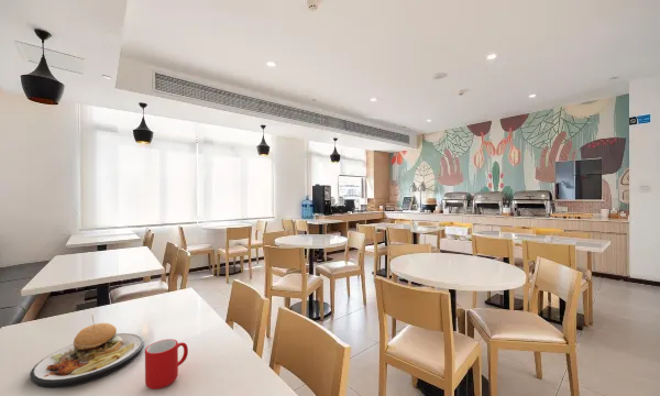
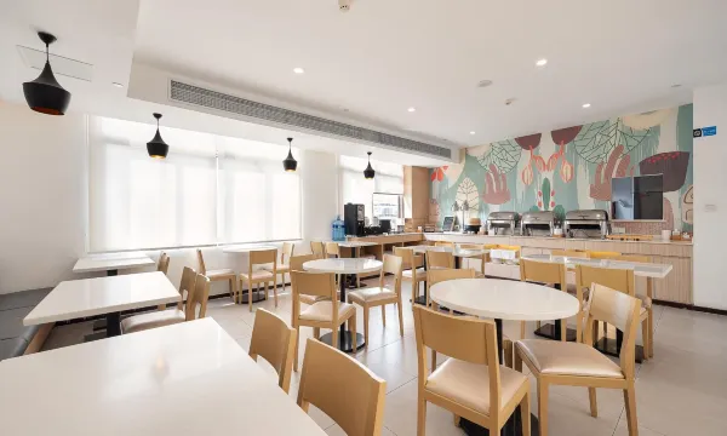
- cup (168, 360)
- plate (92, 338)
